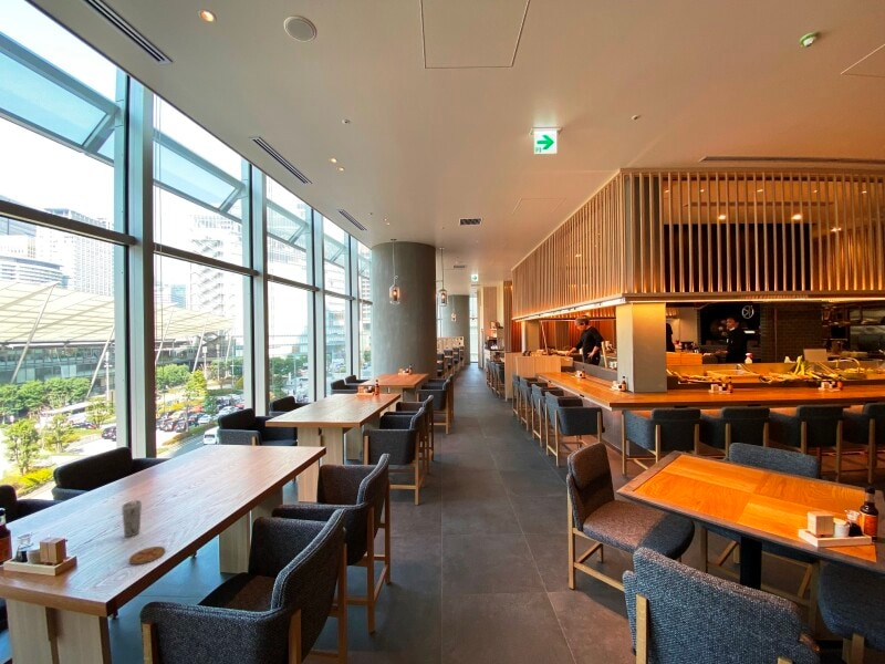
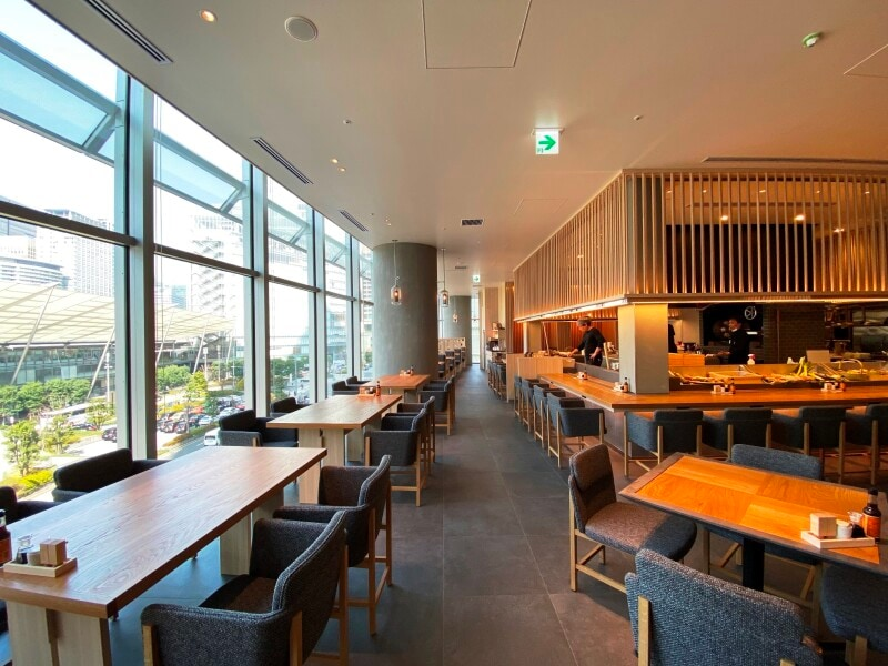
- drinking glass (132, 518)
- coaster (147, 554)
